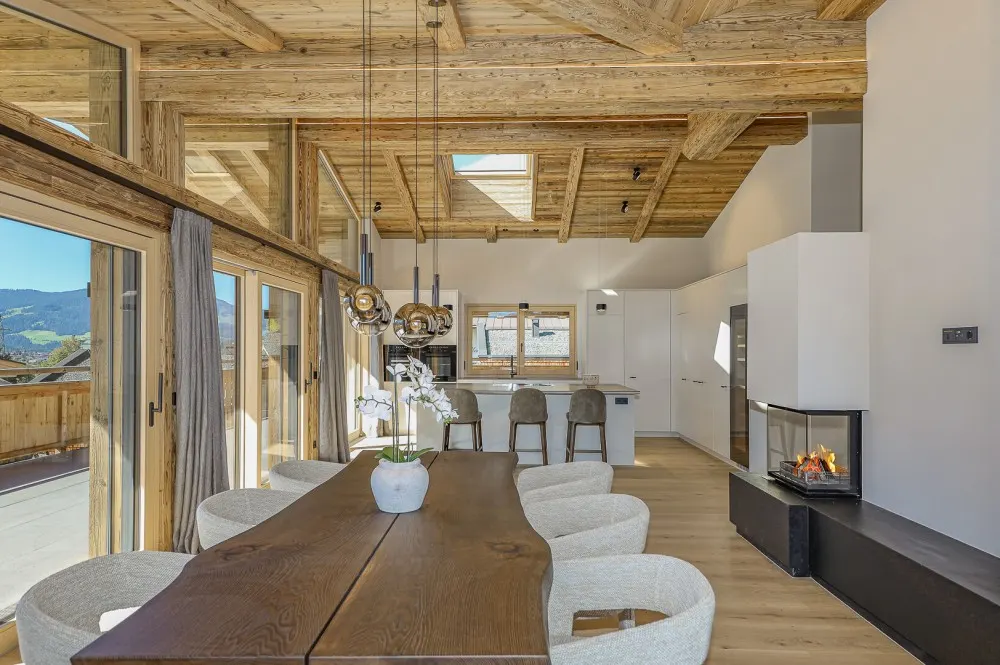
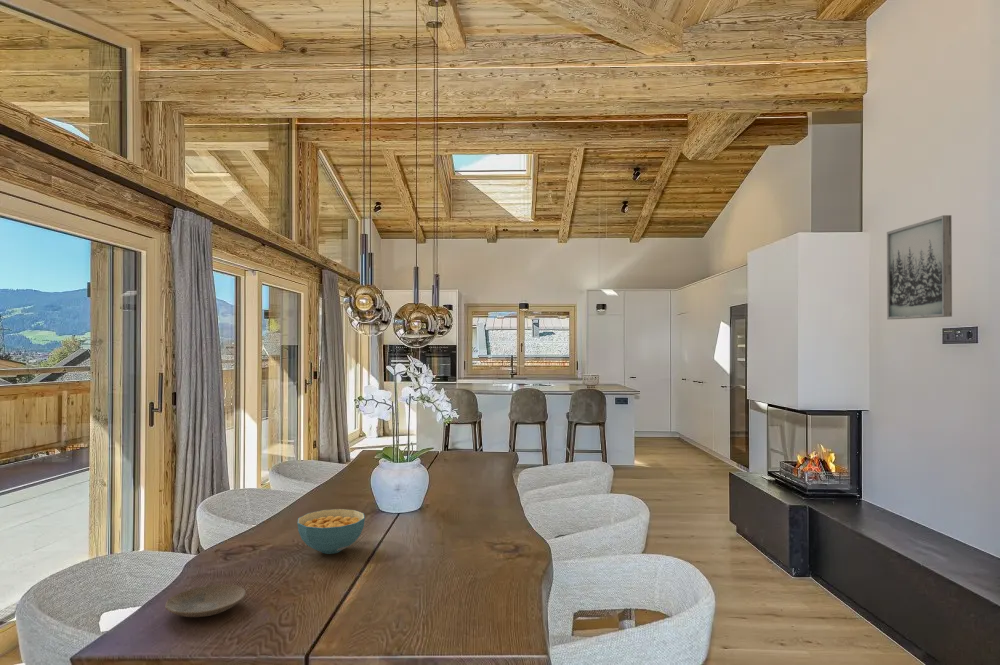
+ plate (206, 603)
+ wall art (916, 271)
+ cereal bowl (331, 534)
